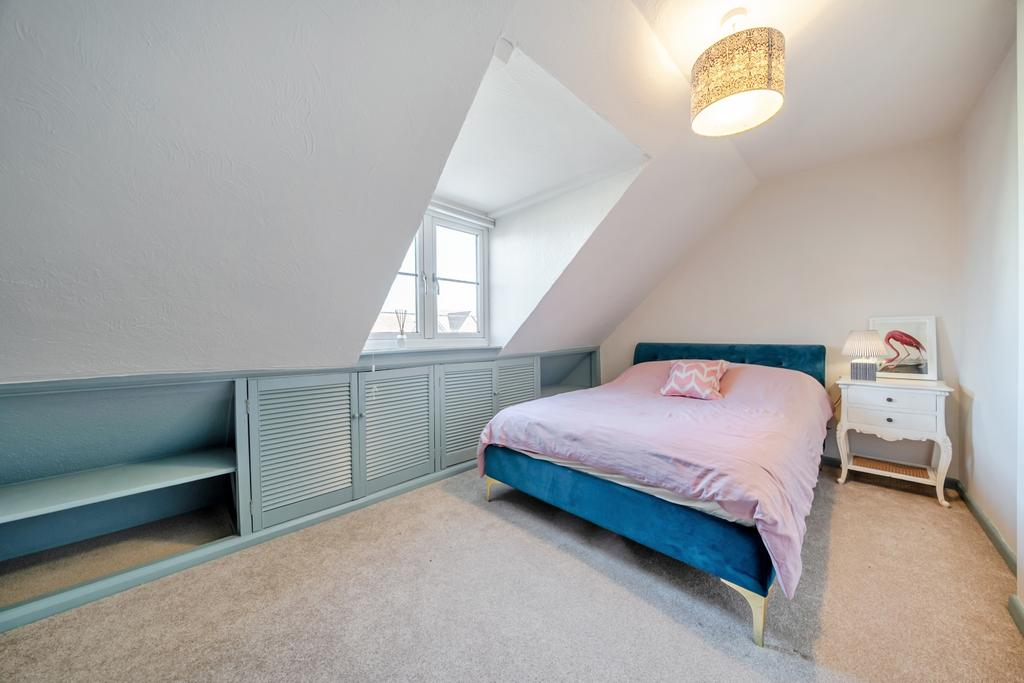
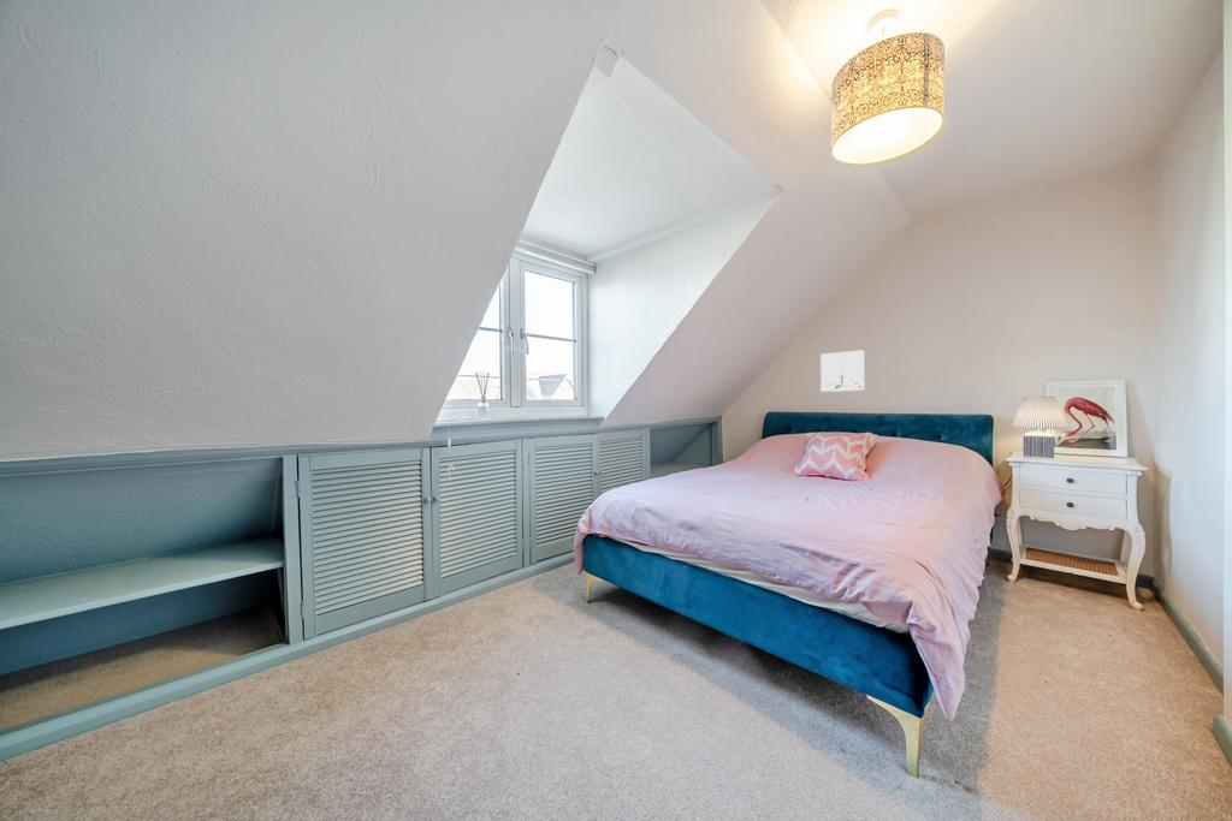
+ wall art (841, 371)
